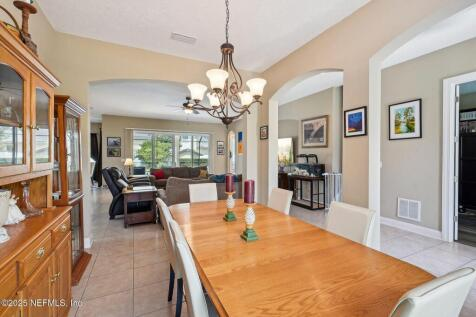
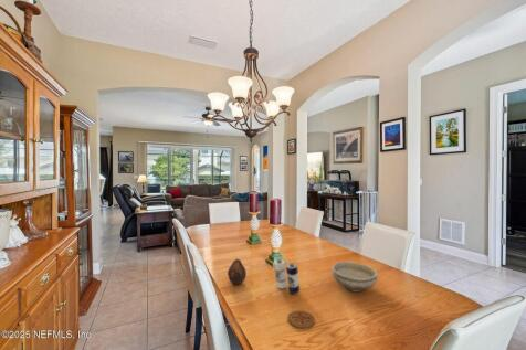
+ bowl (354, 278)
+ coaster (301, 318)
+ fruit (236, 271)
+ candle (293, 276)
